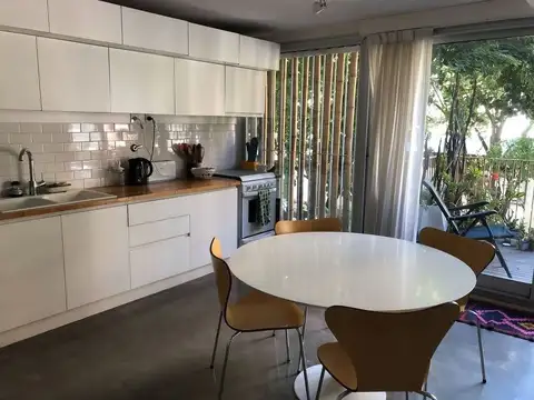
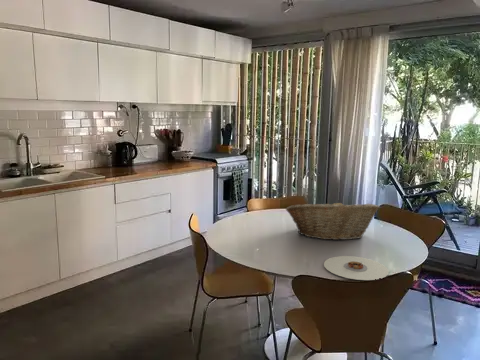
+ plate (355, 264)
+ fruit basket (331, 215)
